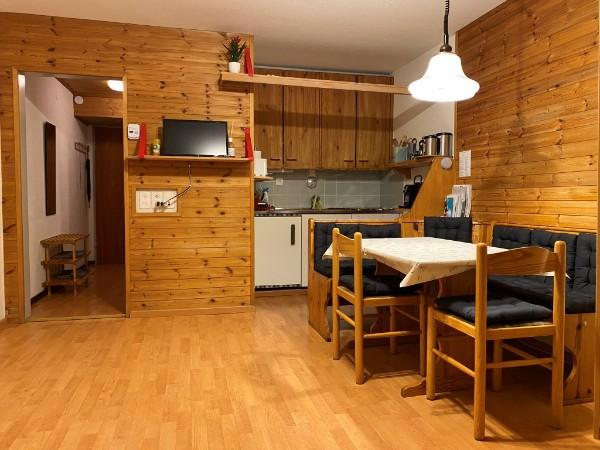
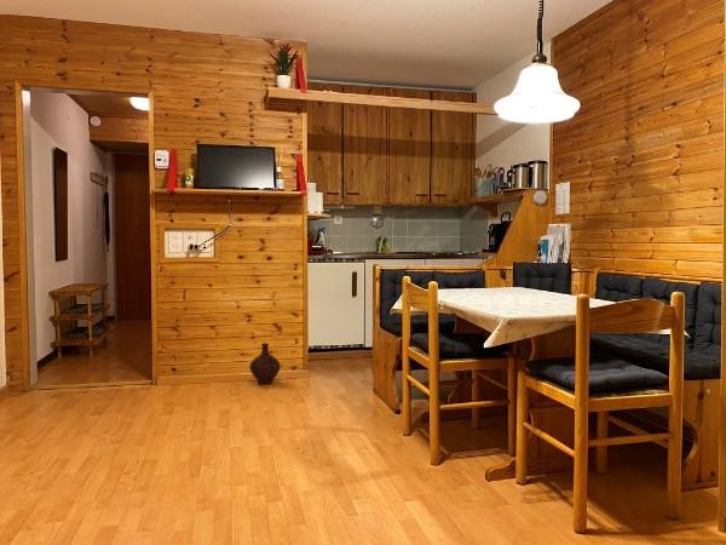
+ ceramic jug (265, 362)
